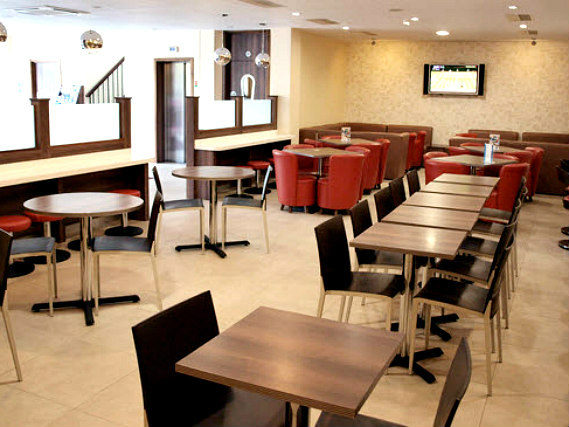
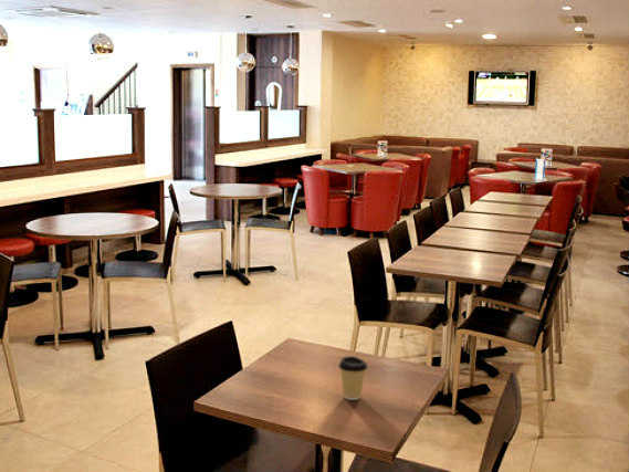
+ coffee cup (352, 378)
